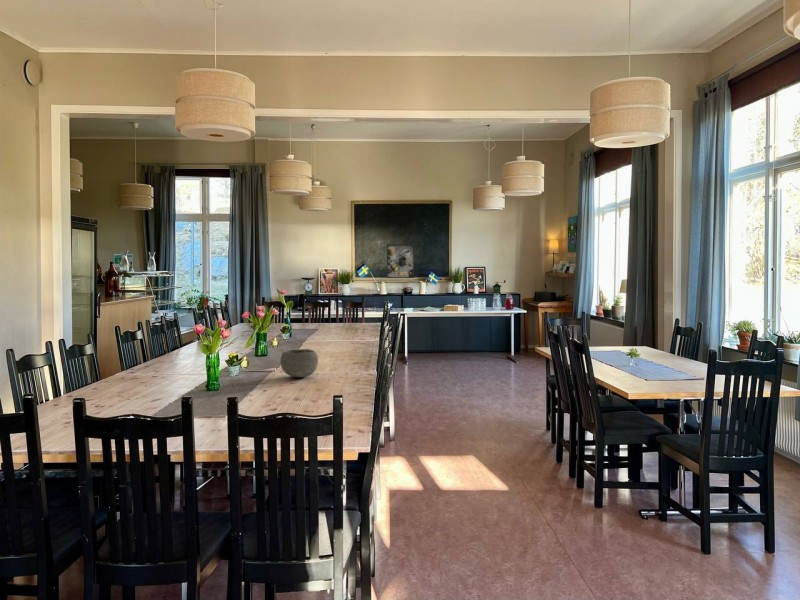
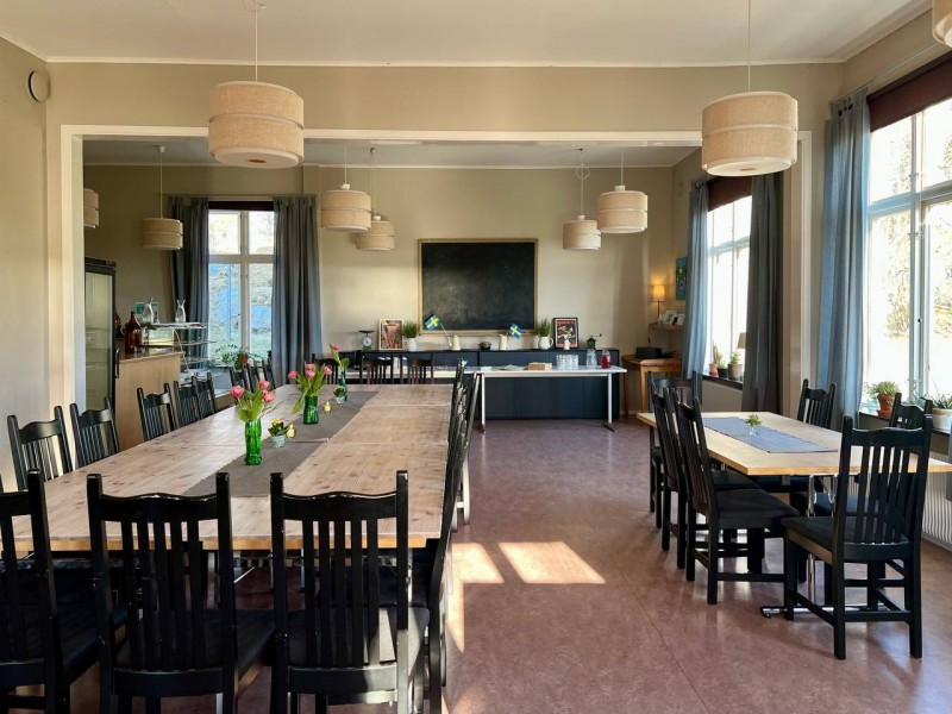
- bowl (299, 364)
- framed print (400, 261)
